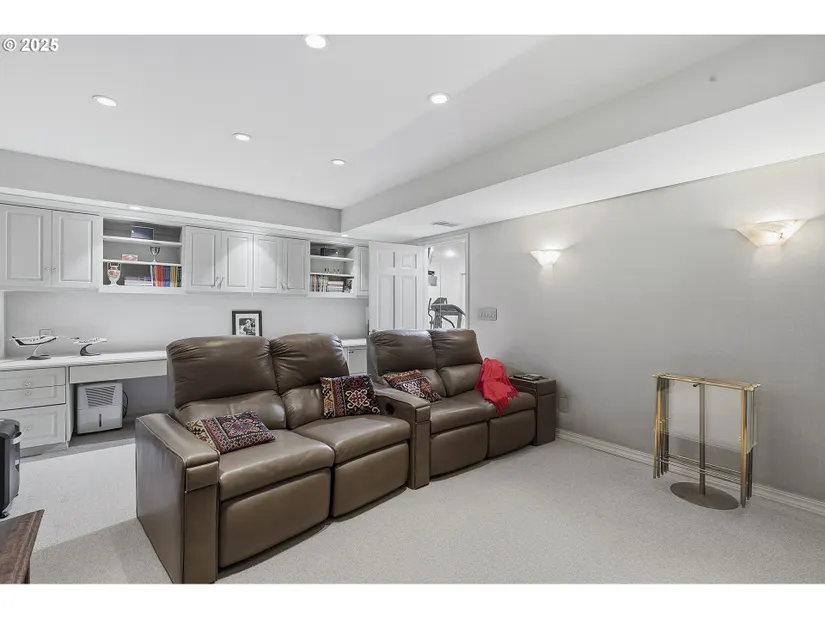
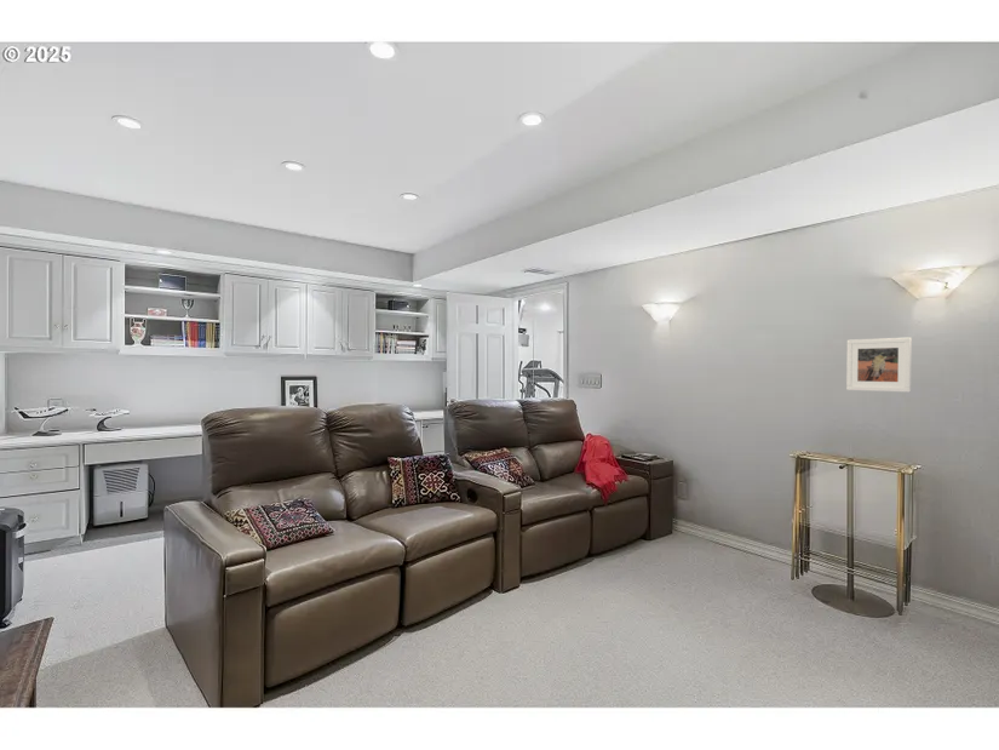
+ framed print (877, 365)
